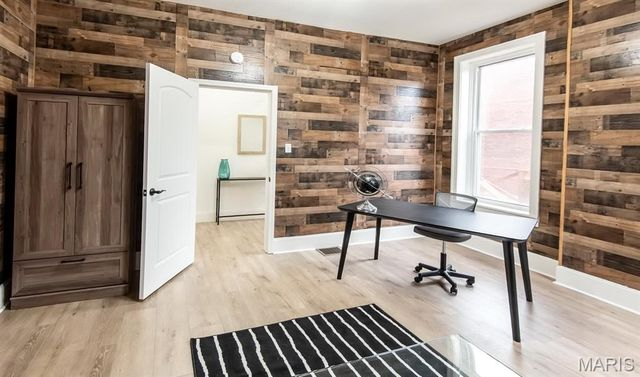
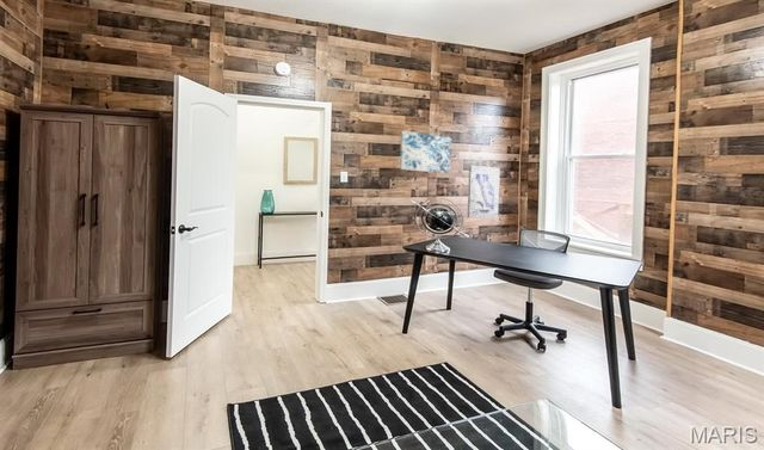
+ wall art (426, 152)
+ wall art (483, 192)
